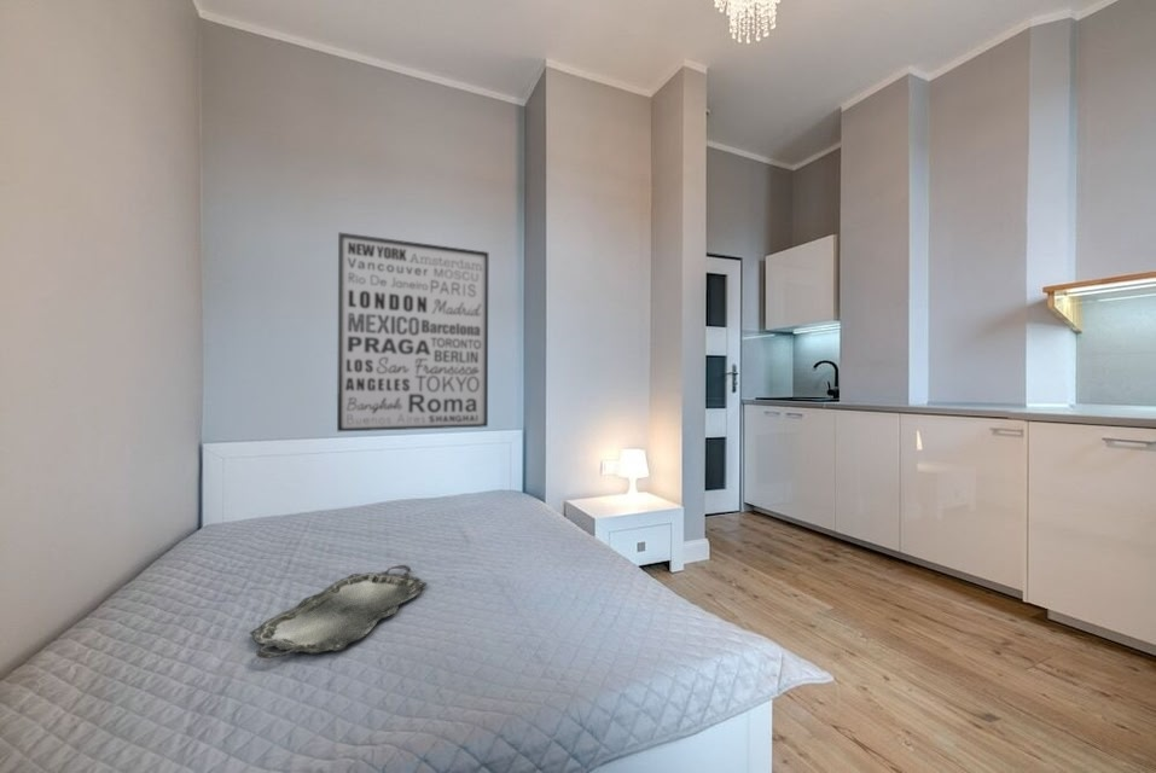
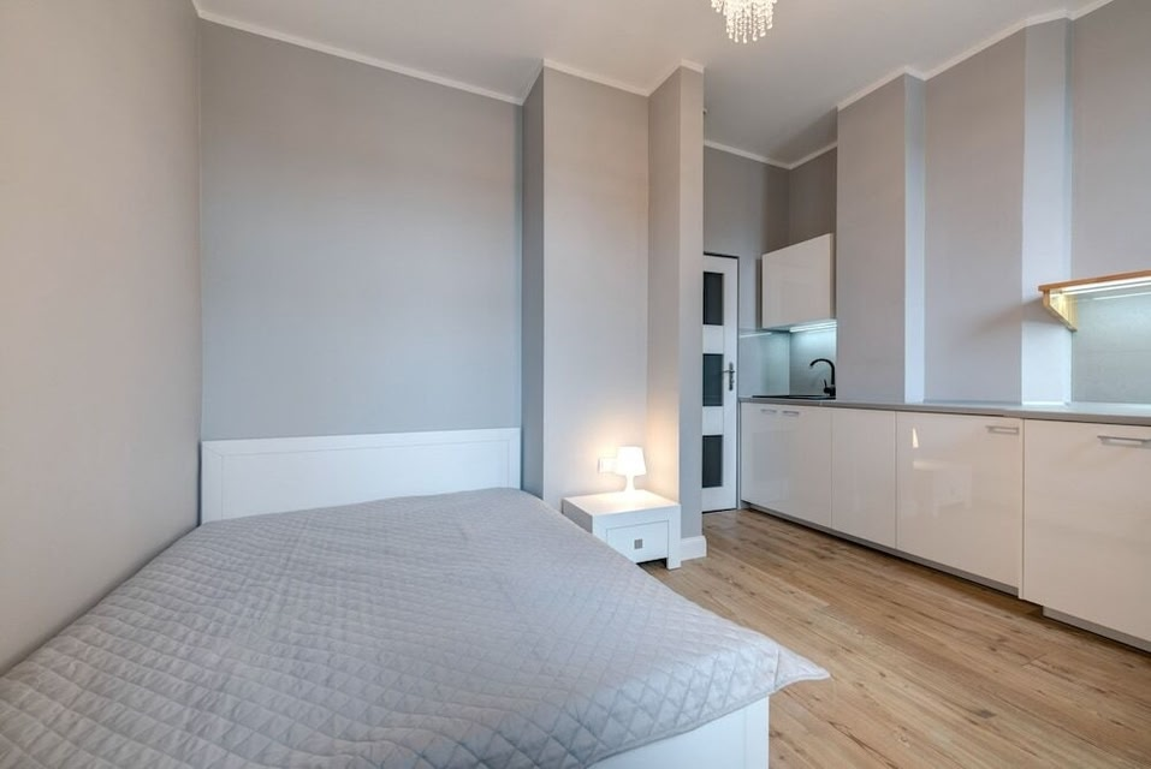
- wall art (417, 336)
- serving tray (348, 605)
